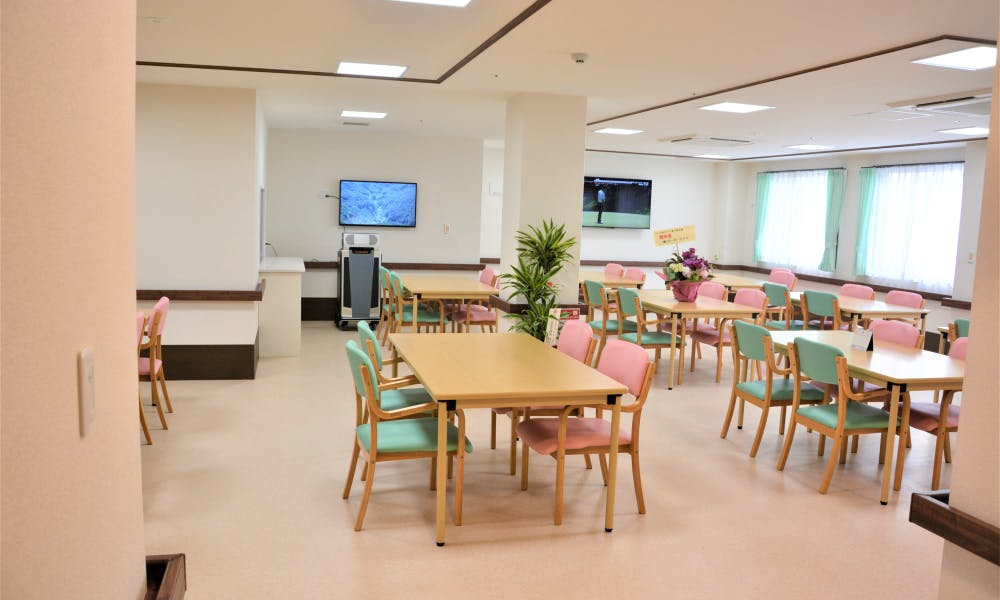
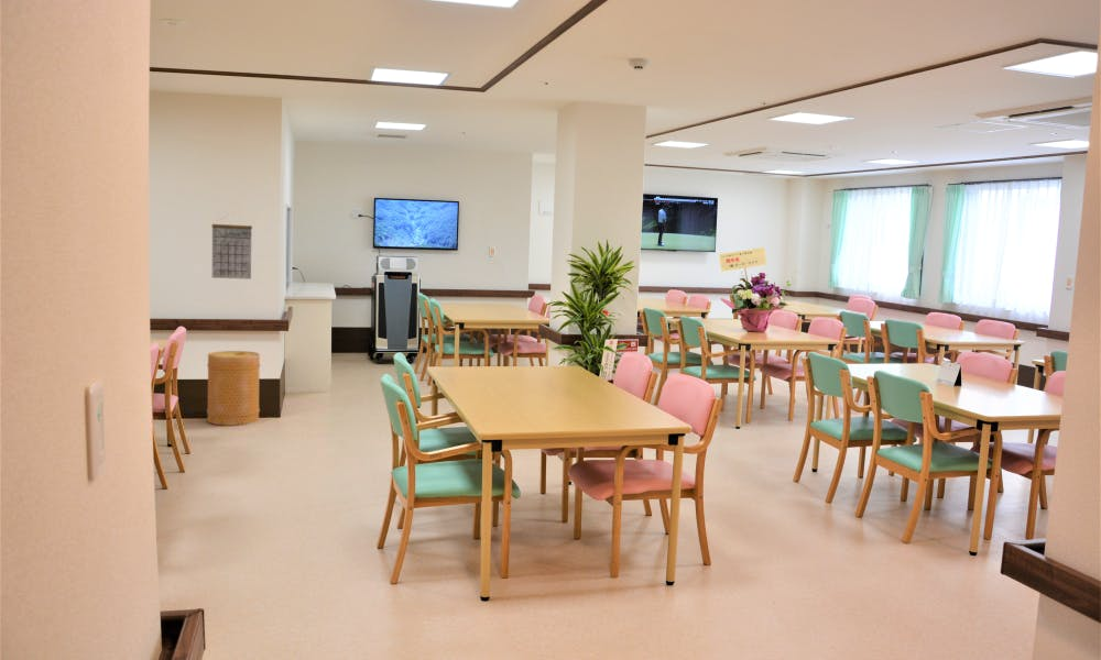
+ calendar (231, 245)
+ basket (233, 387)
